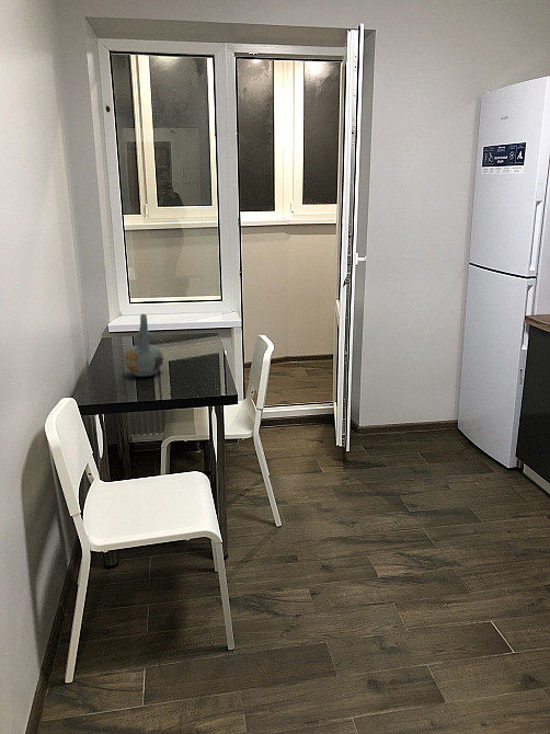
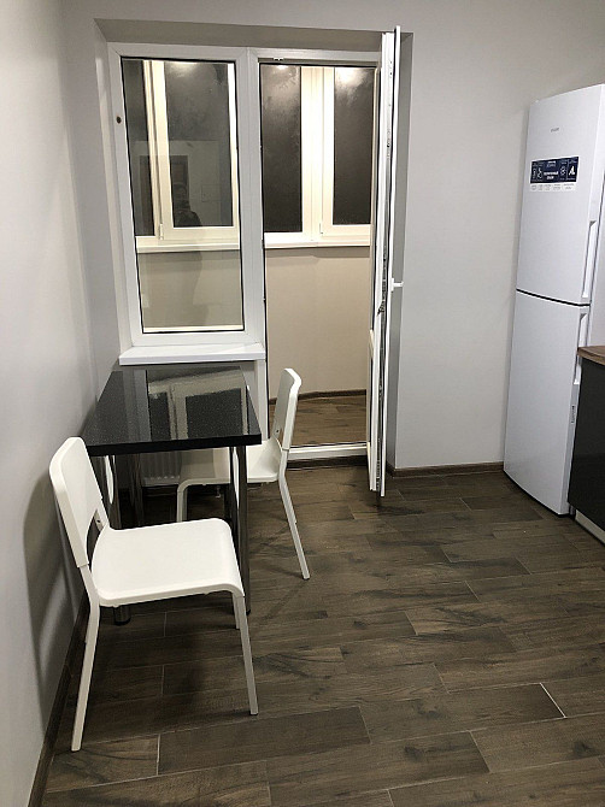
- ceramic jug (142, 343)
